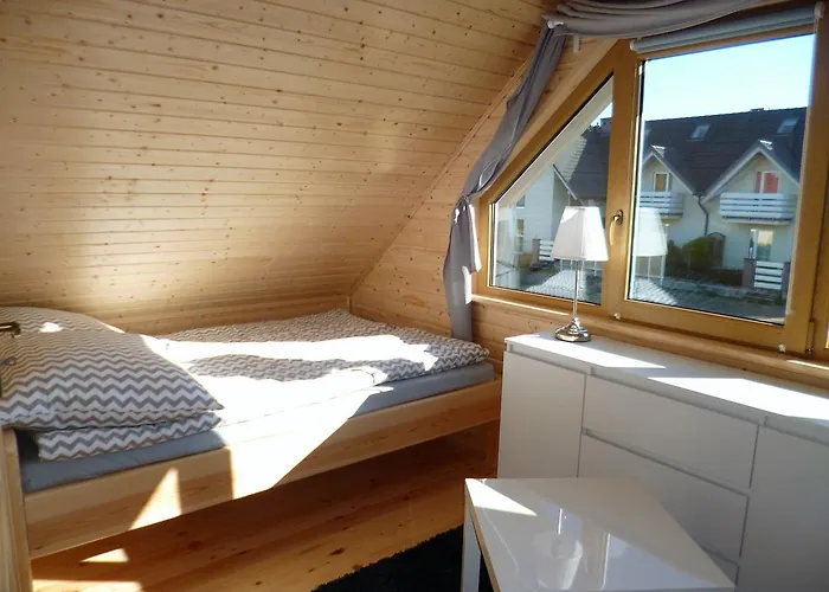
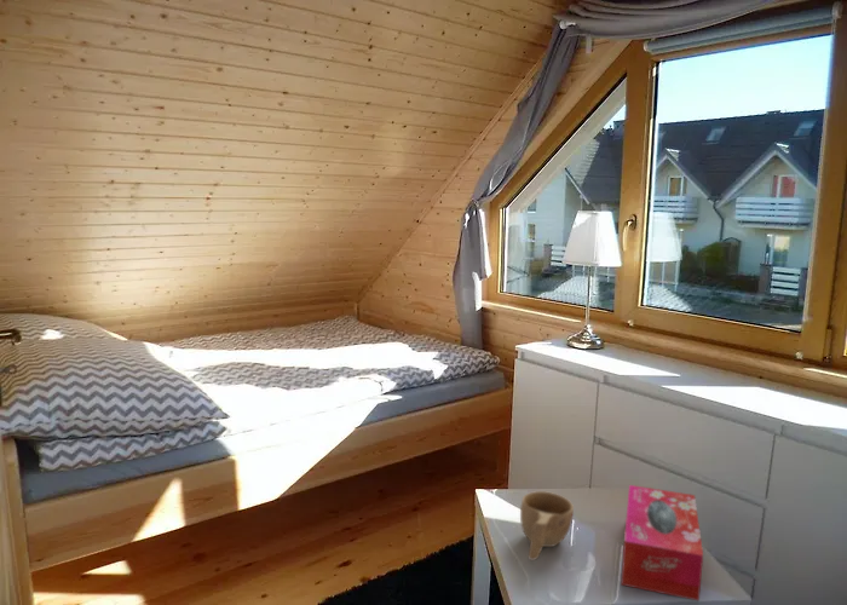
+ cup (542, 525)
+ tissue box (659, 536)
